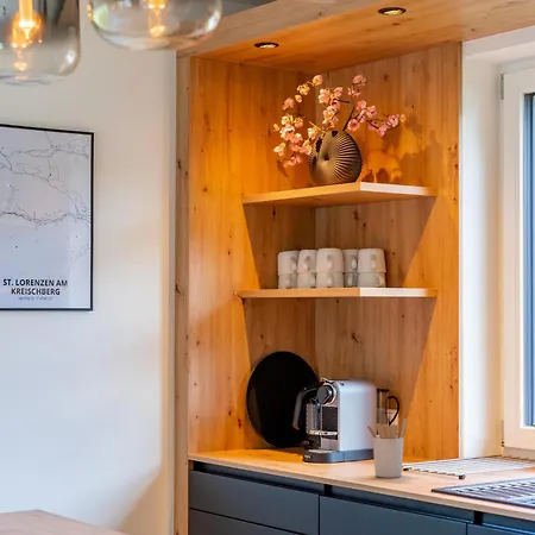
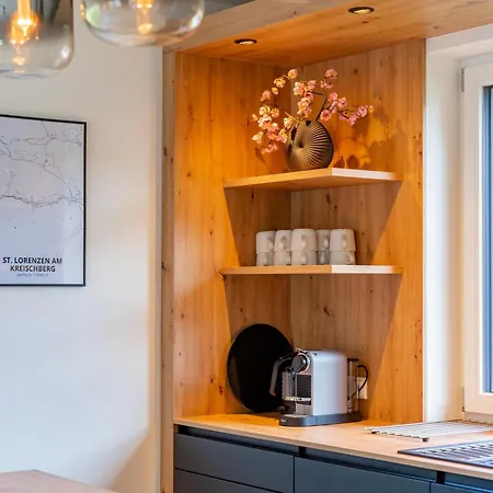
- utensil holder (388, 447)
